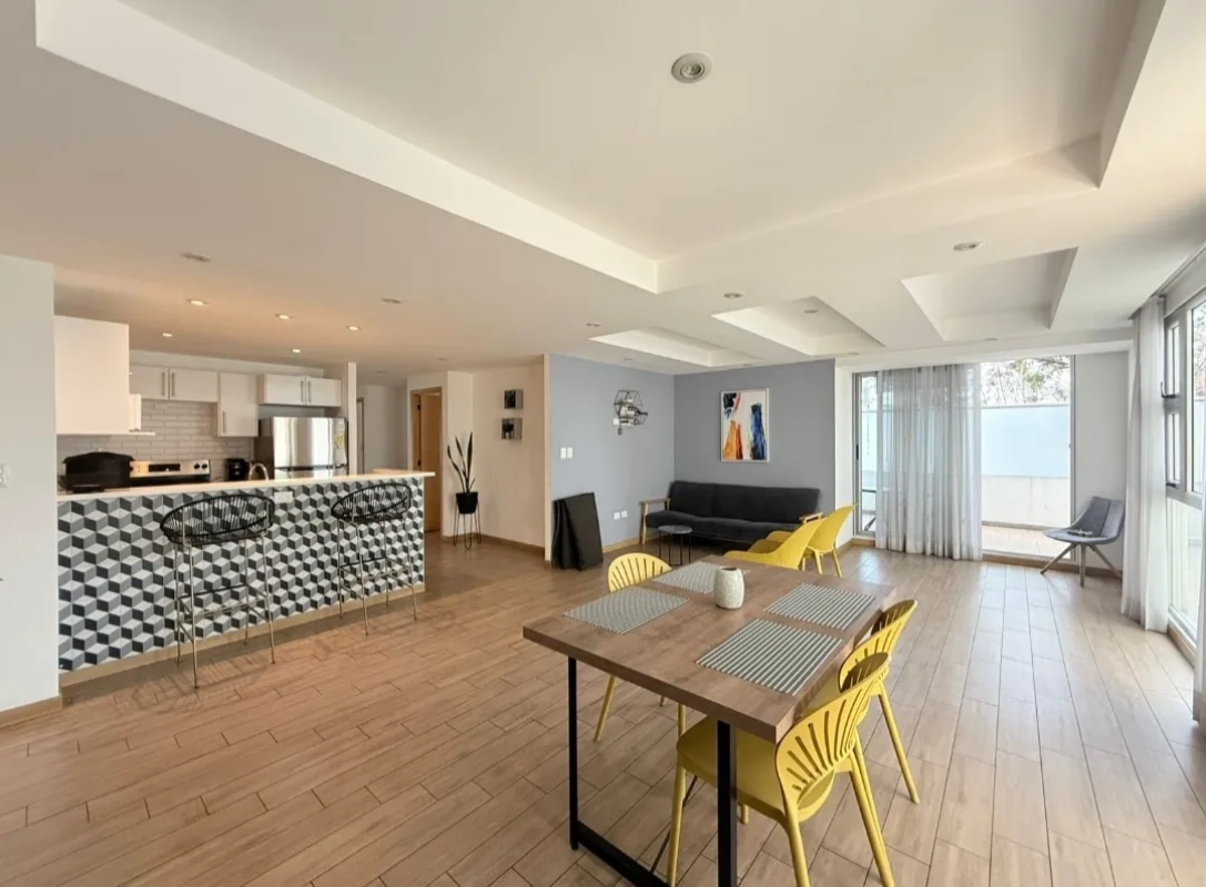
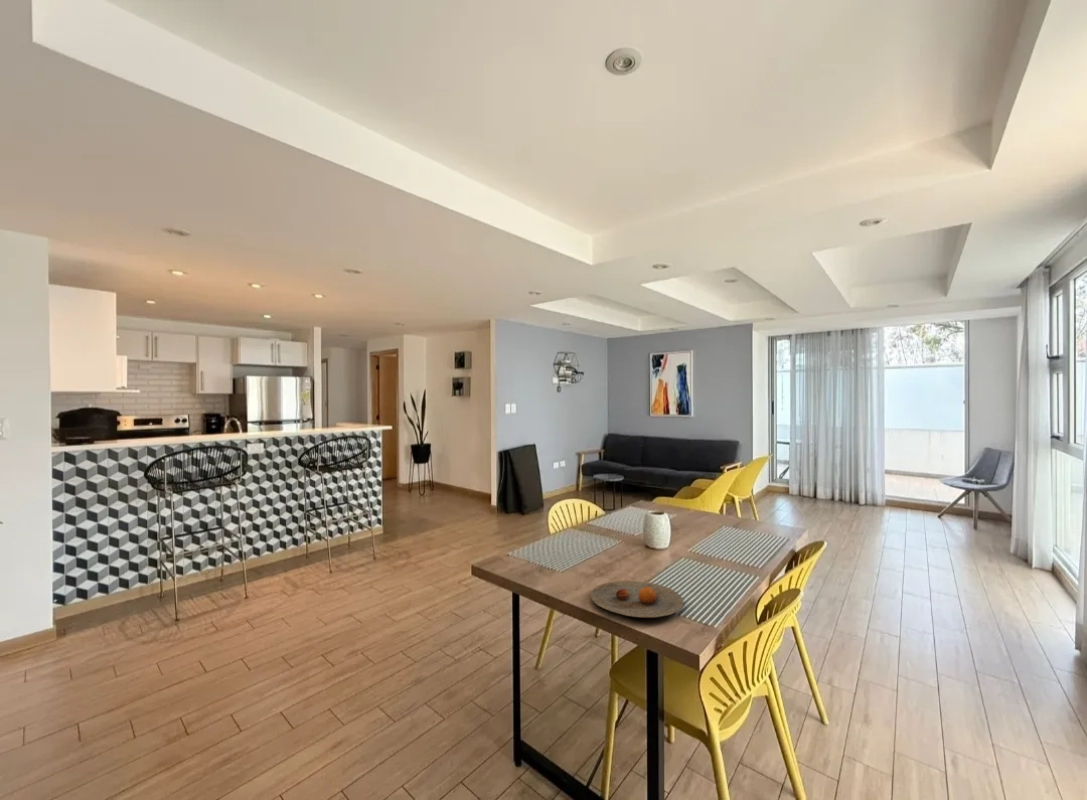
+ plate (636, 593)
